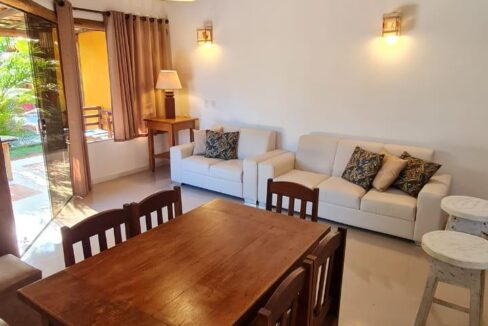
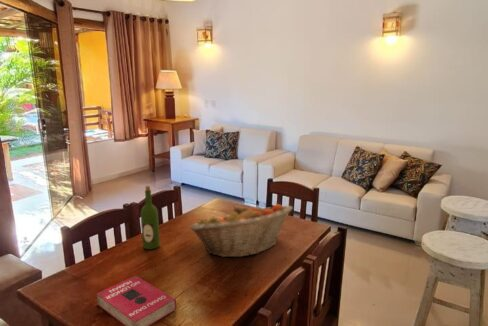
+ book (136, 301)
+ fruit basket (242, 224)
+ wine bottle (149, 216)
